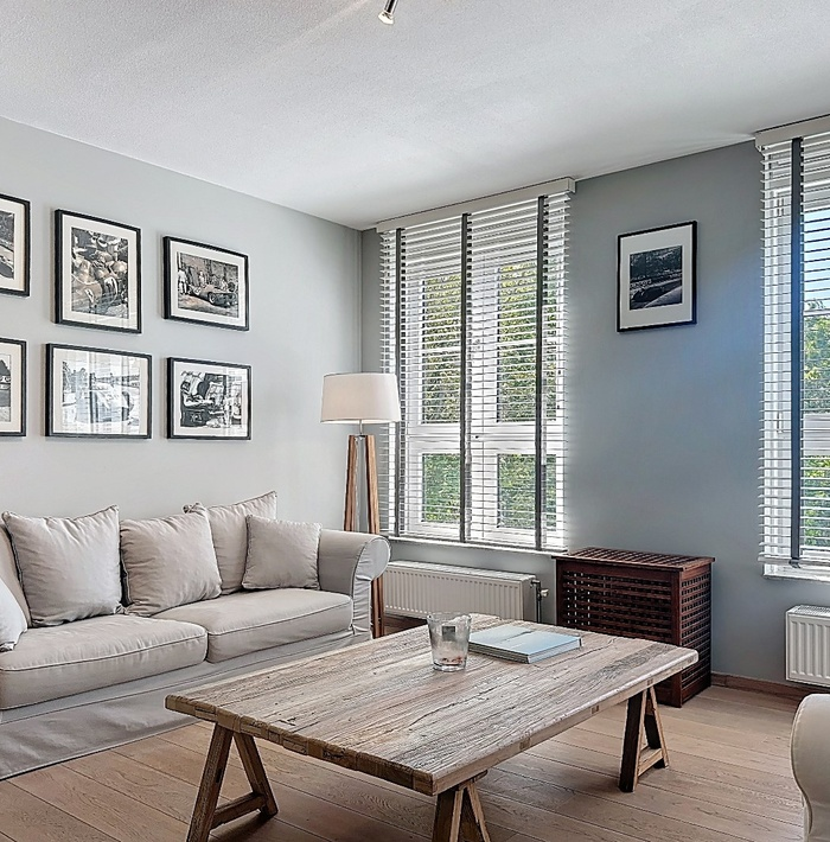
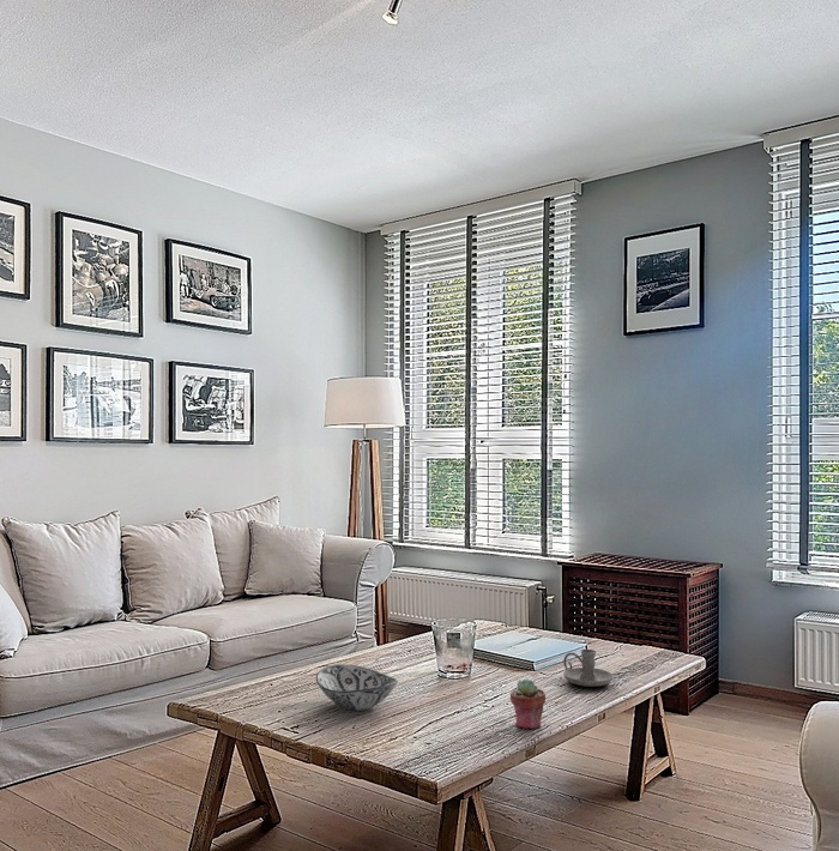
+ candle holder (584, 665)
+ decorative bowl (356, 689)
+ potted succulent (527, 701)
